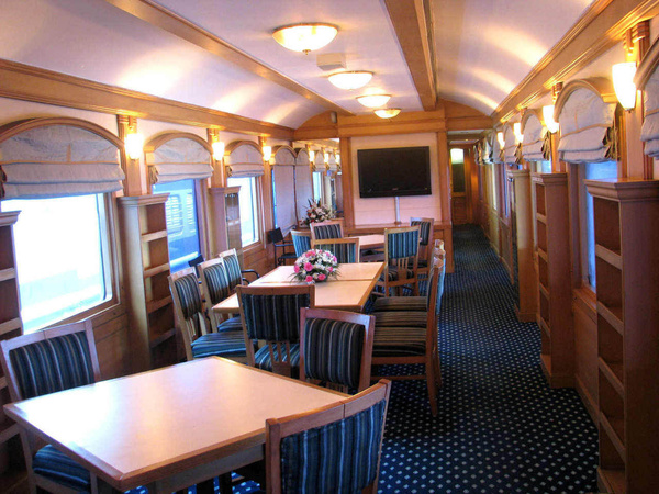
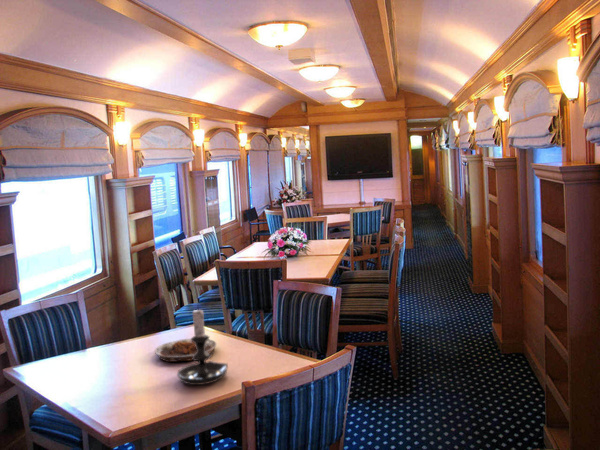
+ candle holder (201, 342)
+ plate (186, 347)
